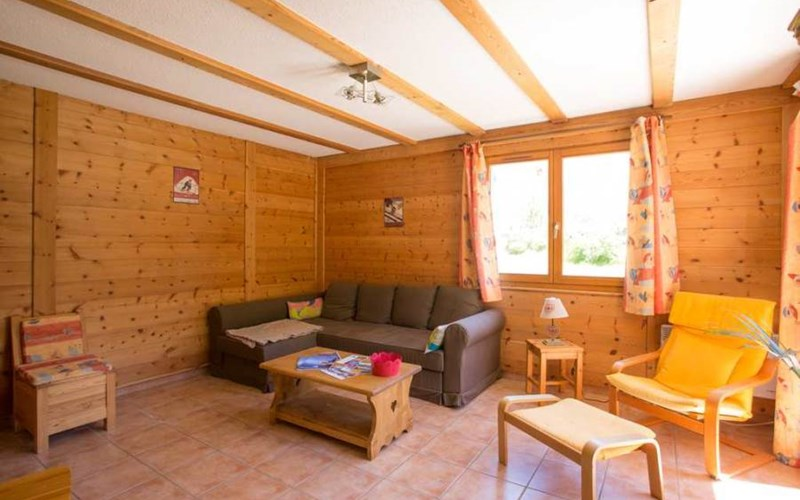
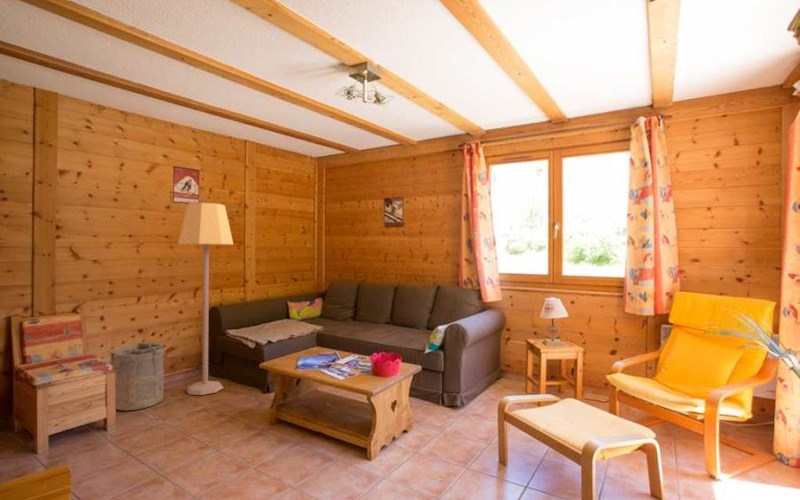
+ lamp (205, 297)
+ laundry hamper (135, 373)
